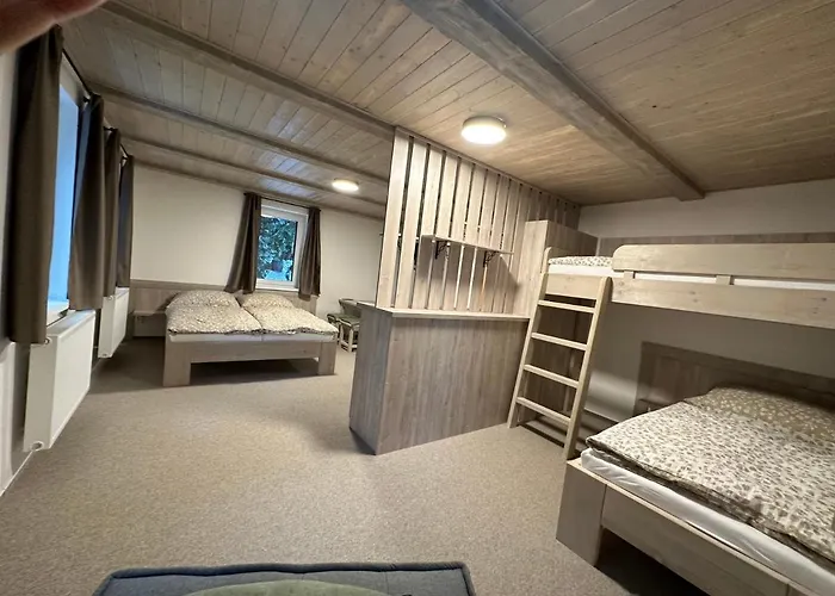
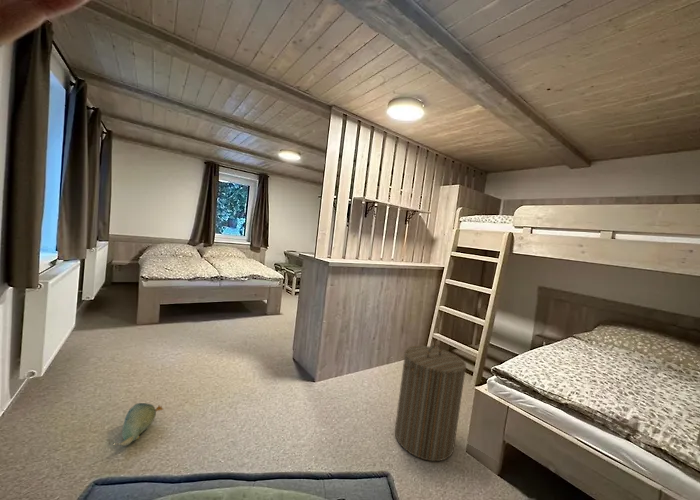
+ laundry hamper (430, 392)
+ plush toy (138, 422)
